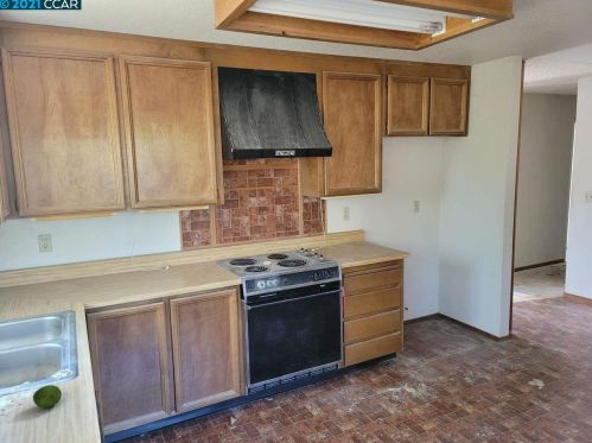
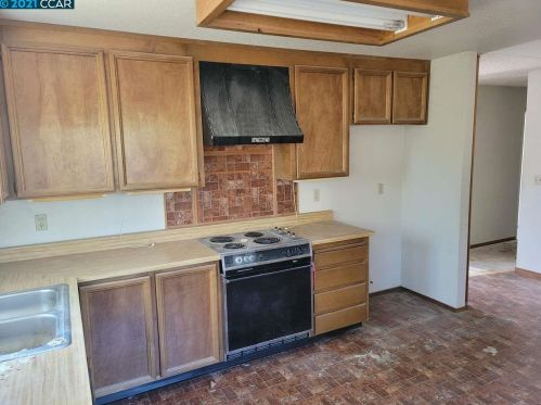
- fruit (46, 395)
